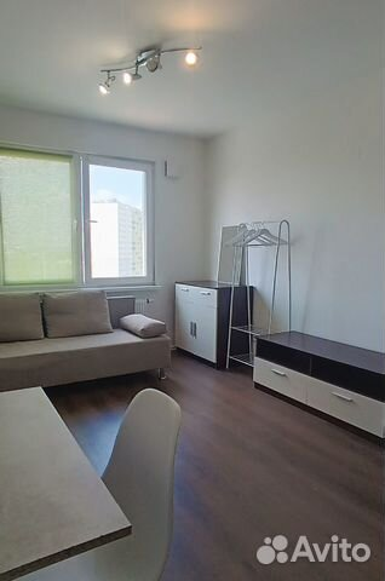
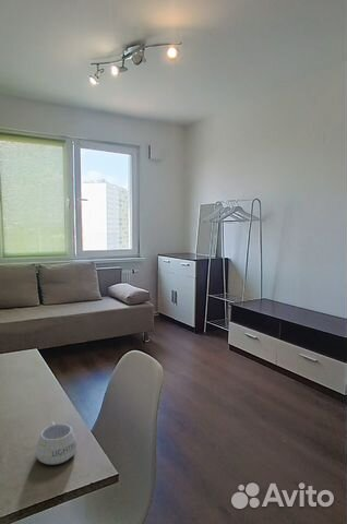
+ mug (56, 440)
